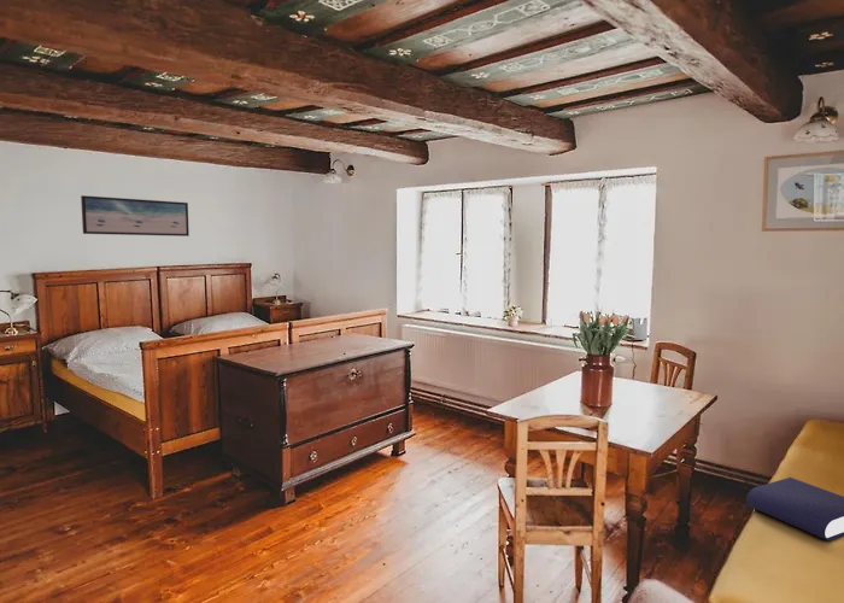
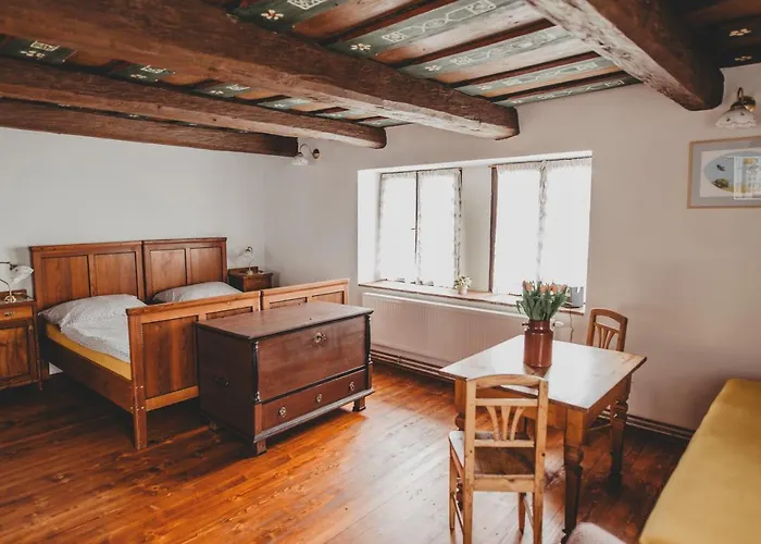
- book (804, 508)
- wall art (137, 217)
